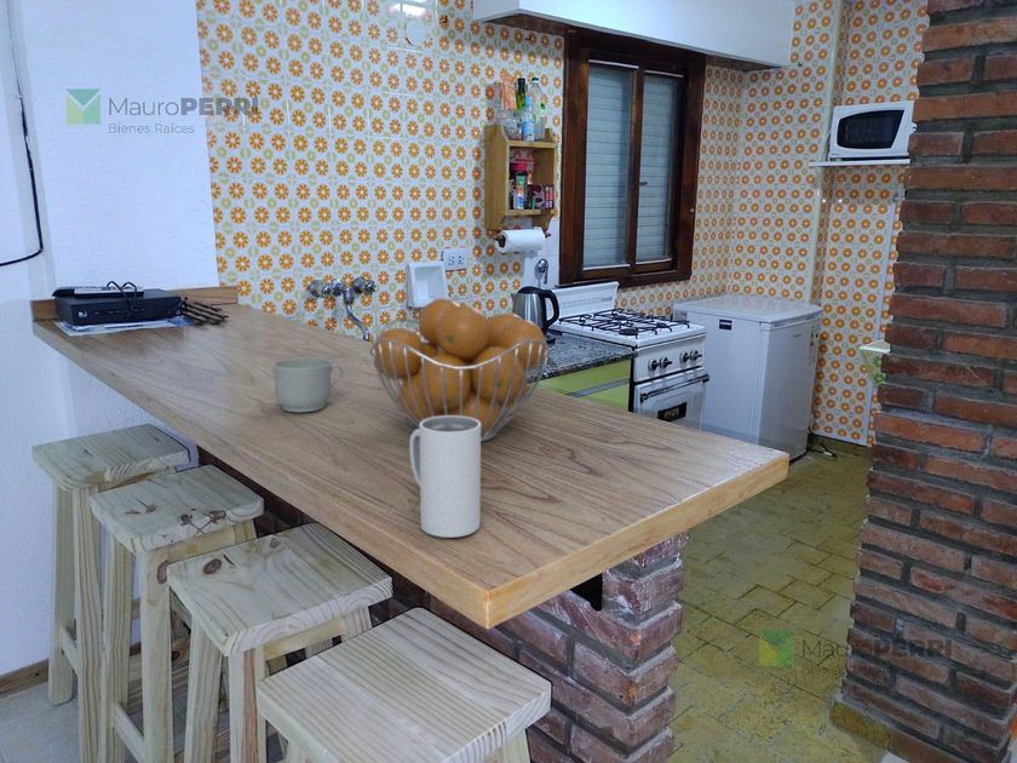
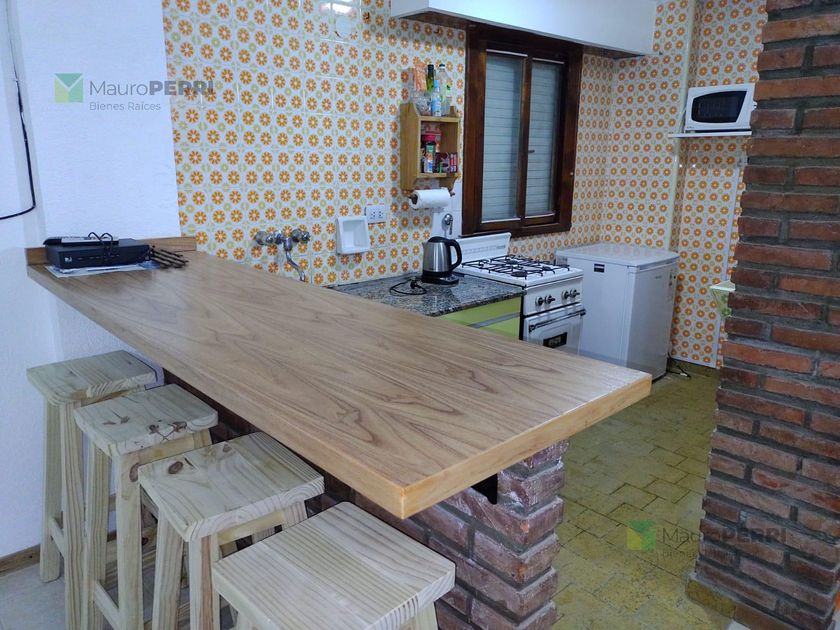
- fruit basket (460, 368)
- mug (441, 471)
- mug (310, 384)
